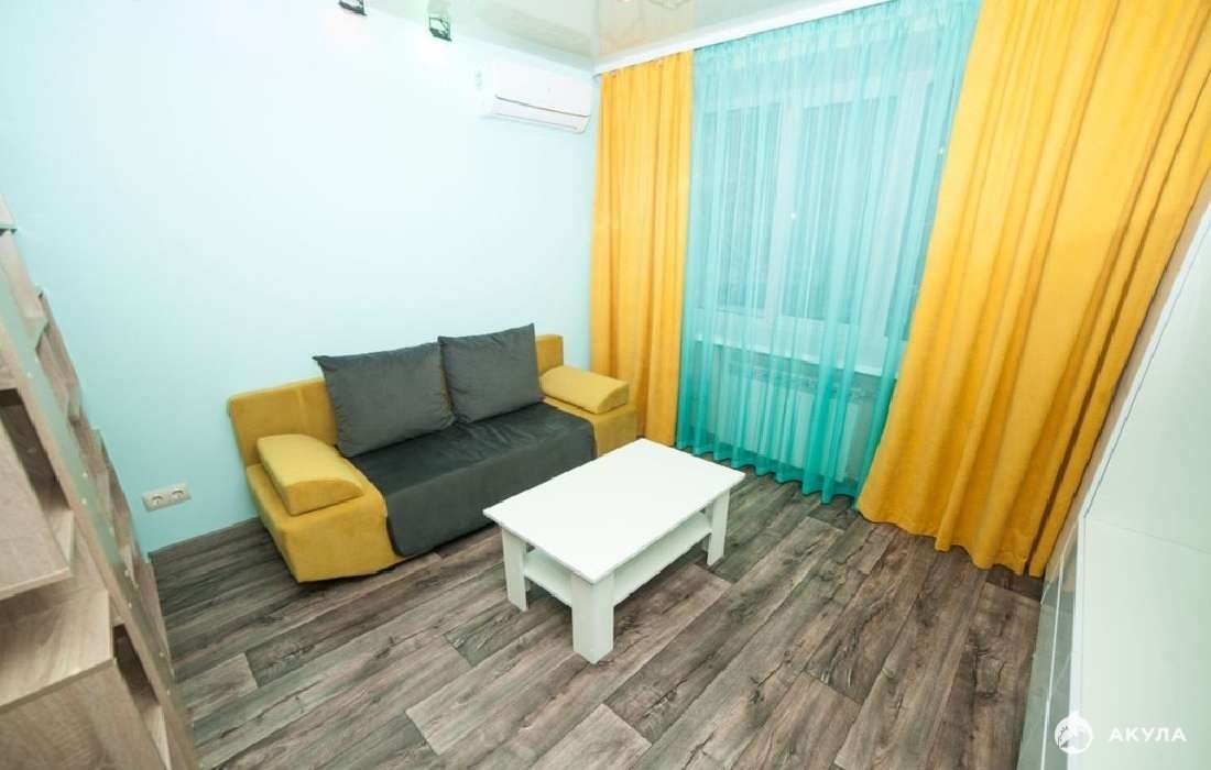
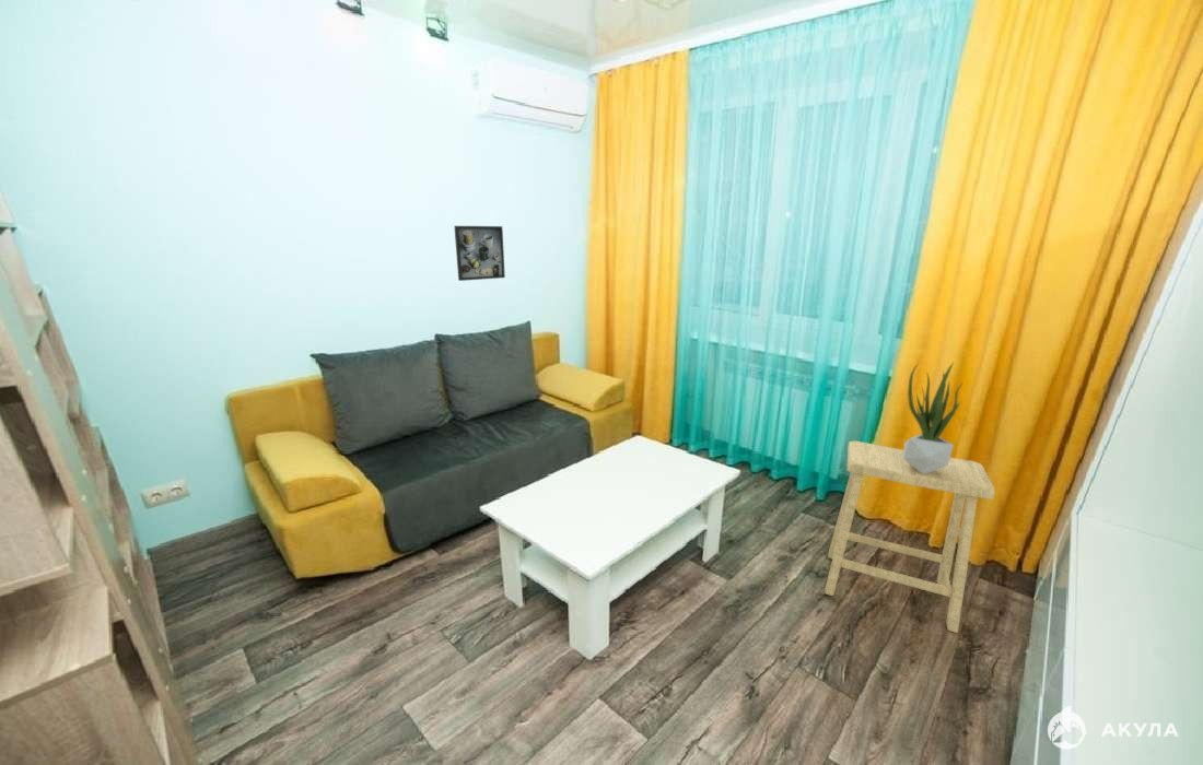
+ potted plant (930, 417)
+ stool (895, 543)
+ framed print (480, 252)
